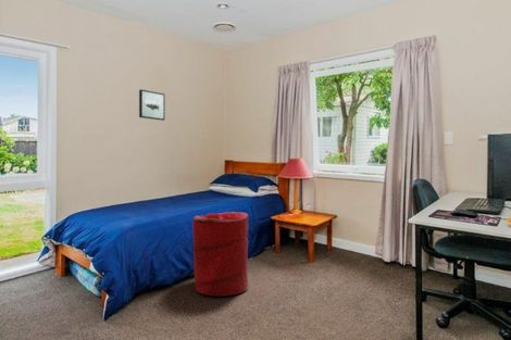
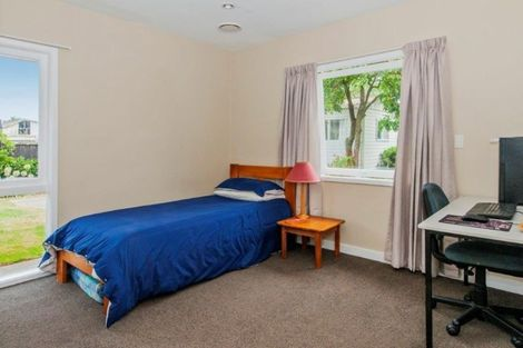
- laundry hamper (220, 249)
- wall art (152, 105)
